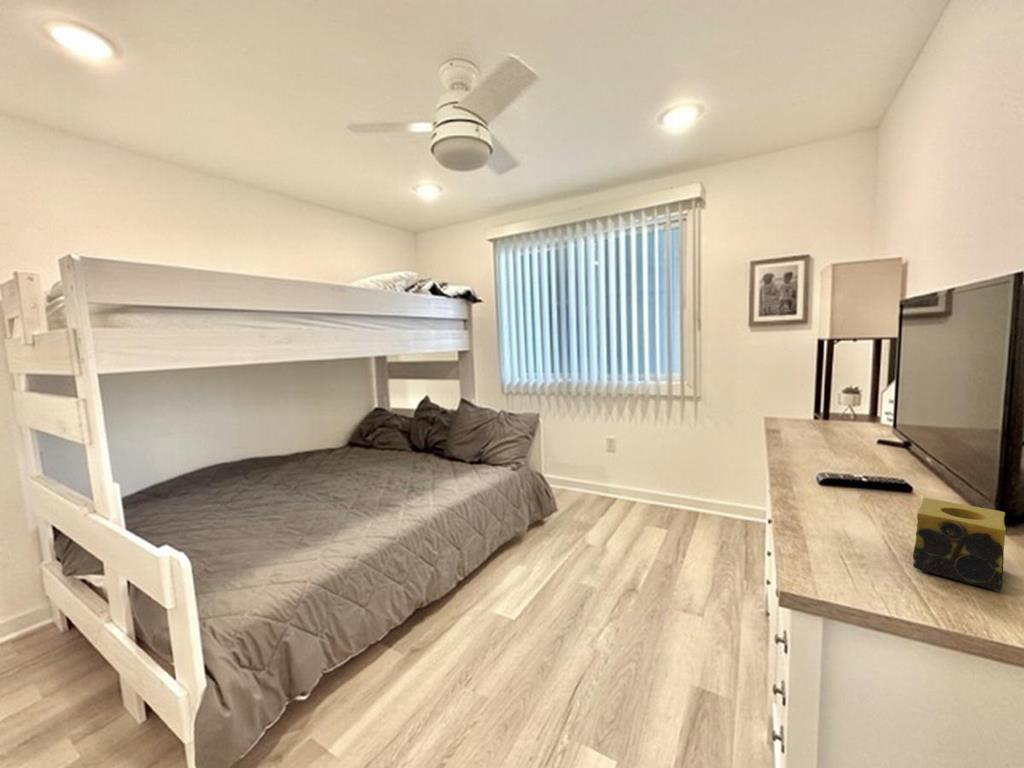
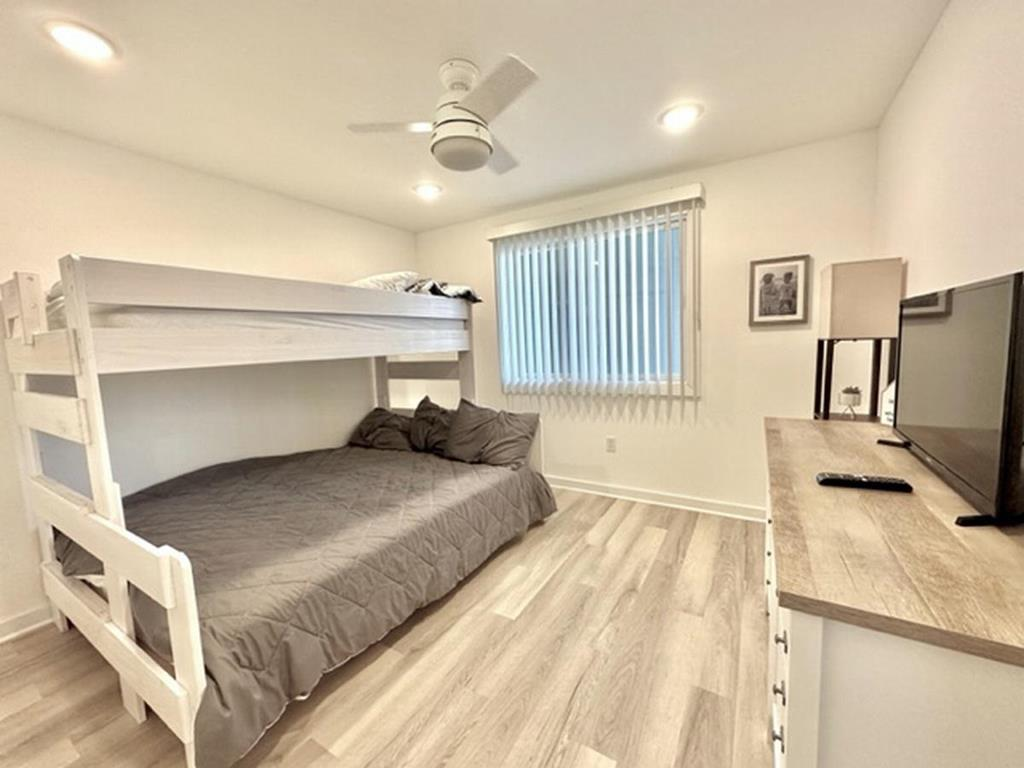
- candle (958, 540)
